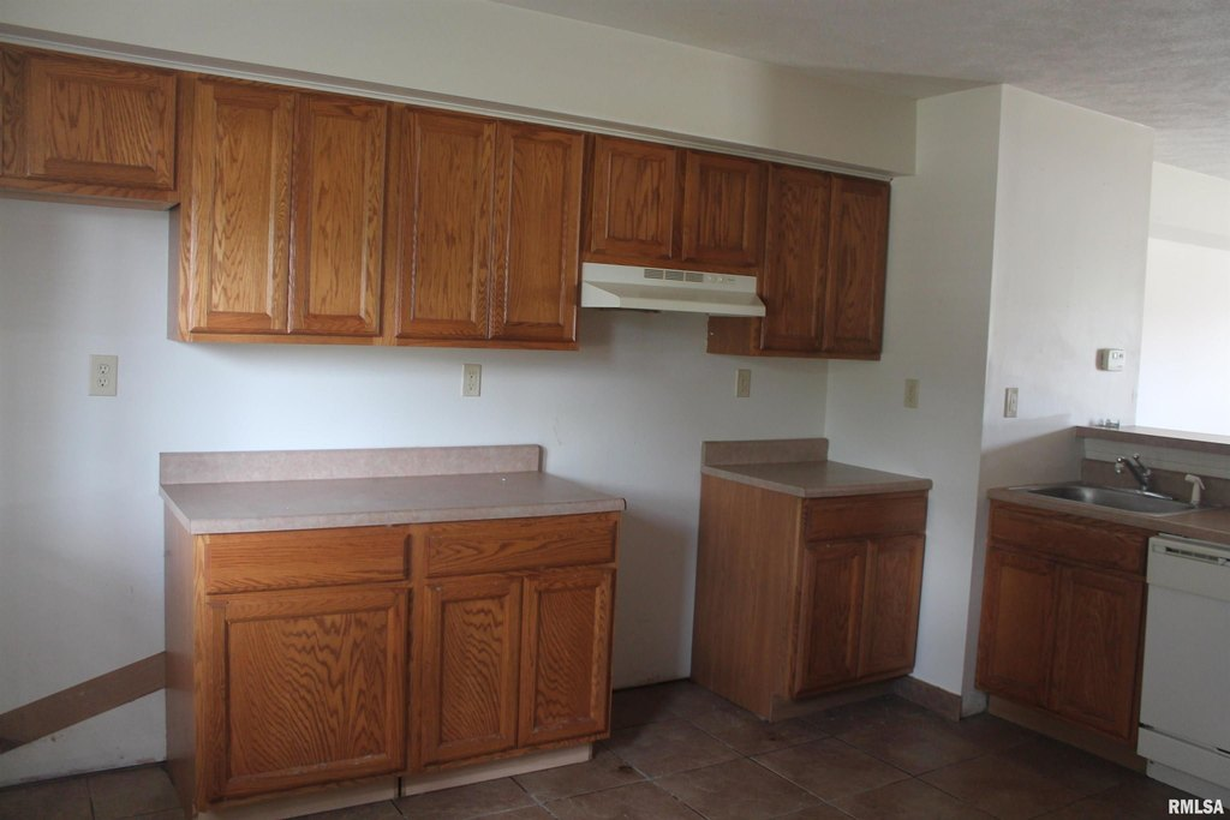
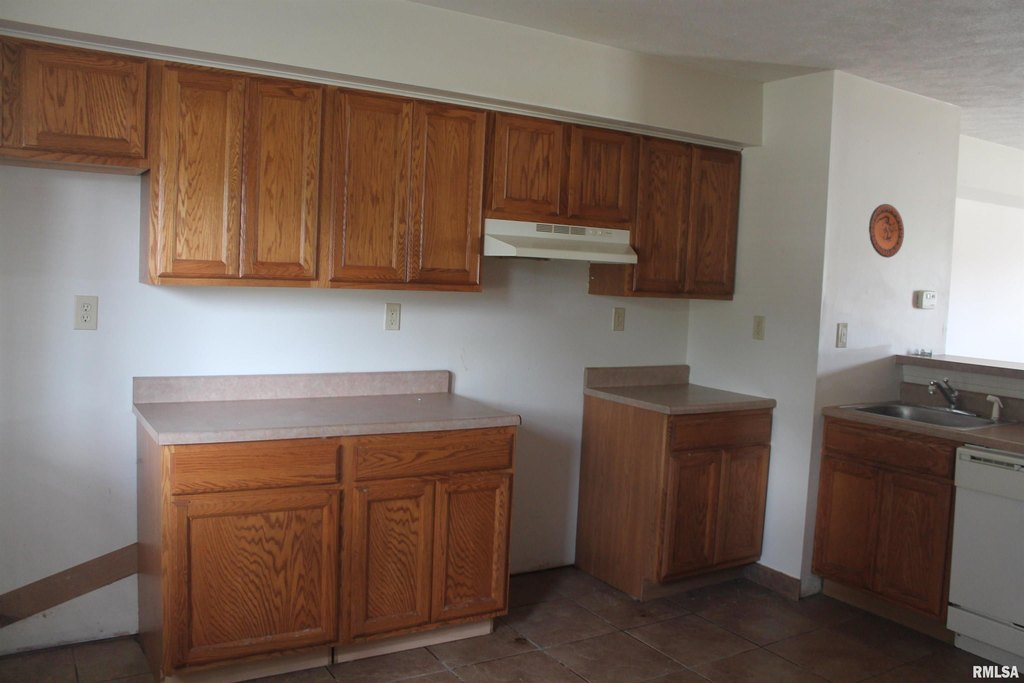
+ decorative plate (885, 230)
